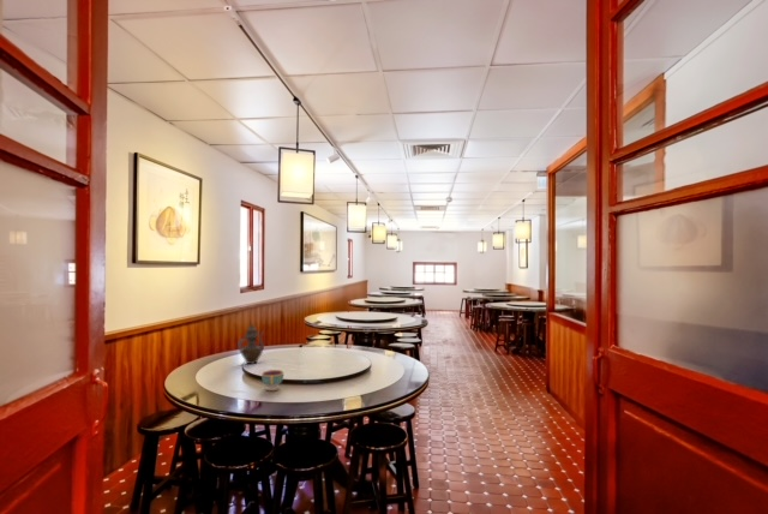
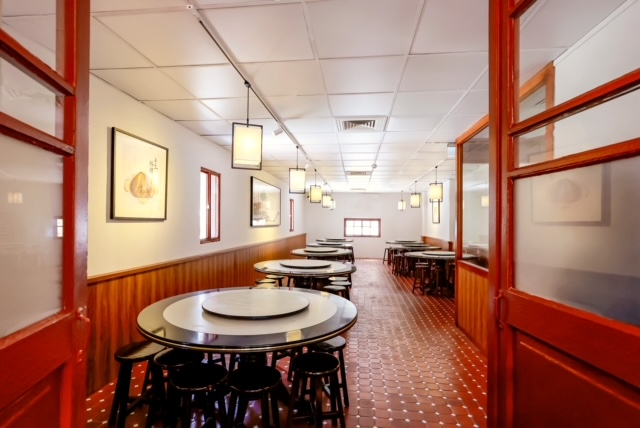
- teacup (271, 381)
- teapot (251, 342)
